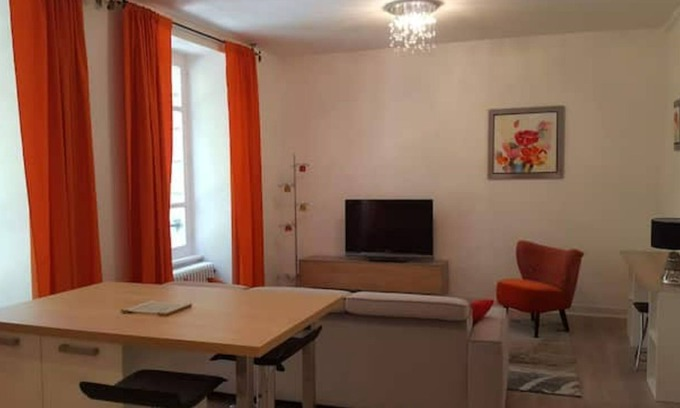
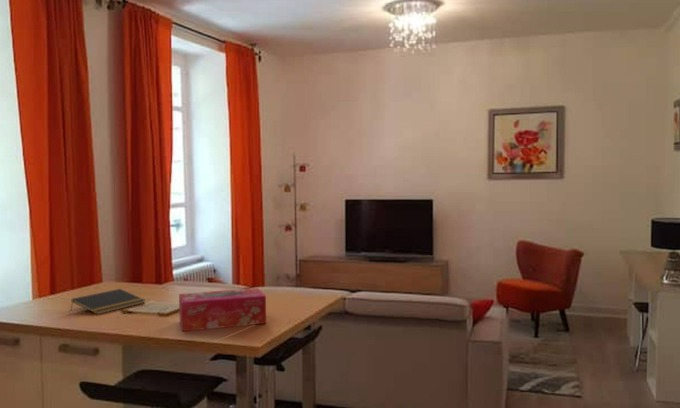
+ notepad (109, 300)
+ tissue box (222, 308)
